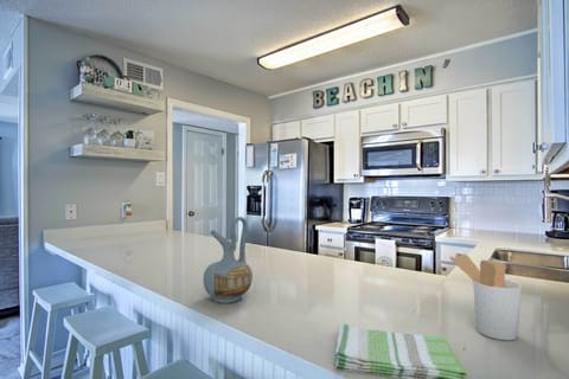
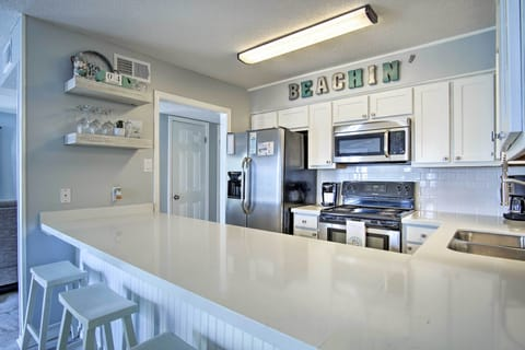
- dish towel (392, 347)
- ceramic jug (228, 257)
- utensil holder (484, 291)
